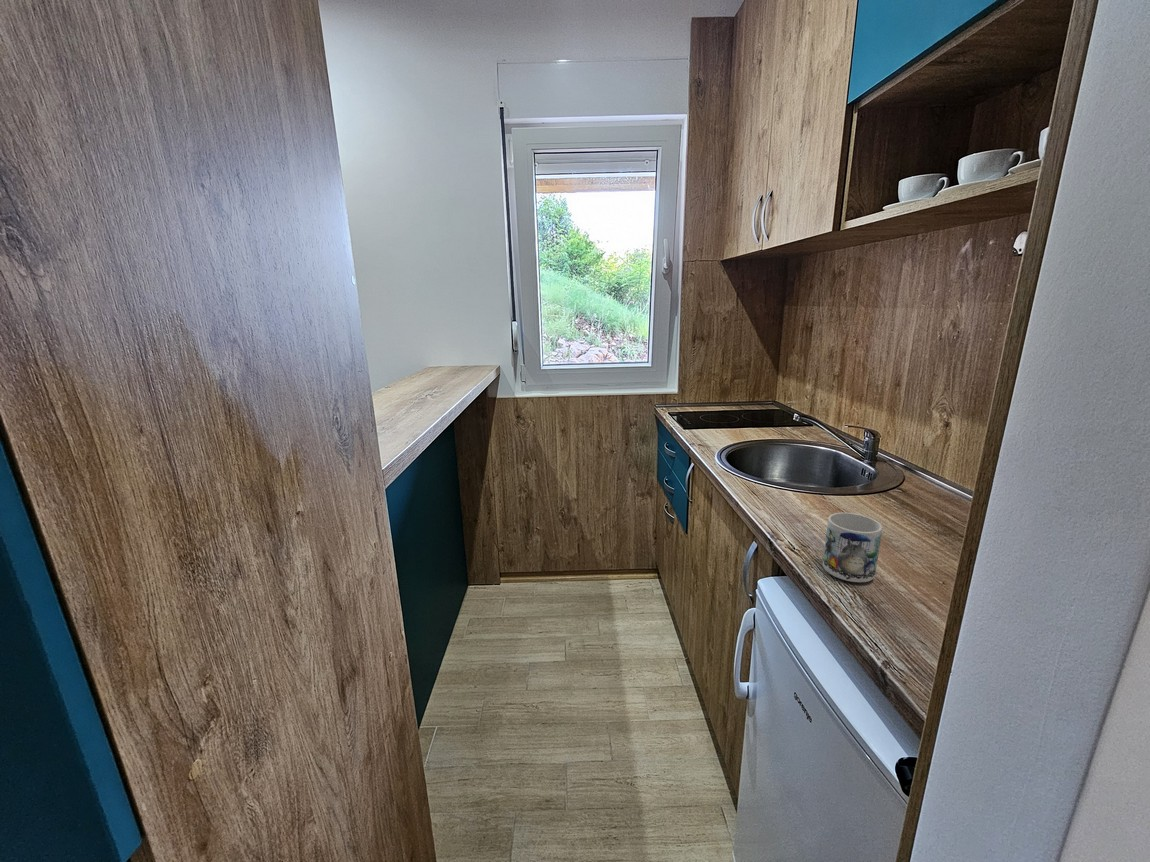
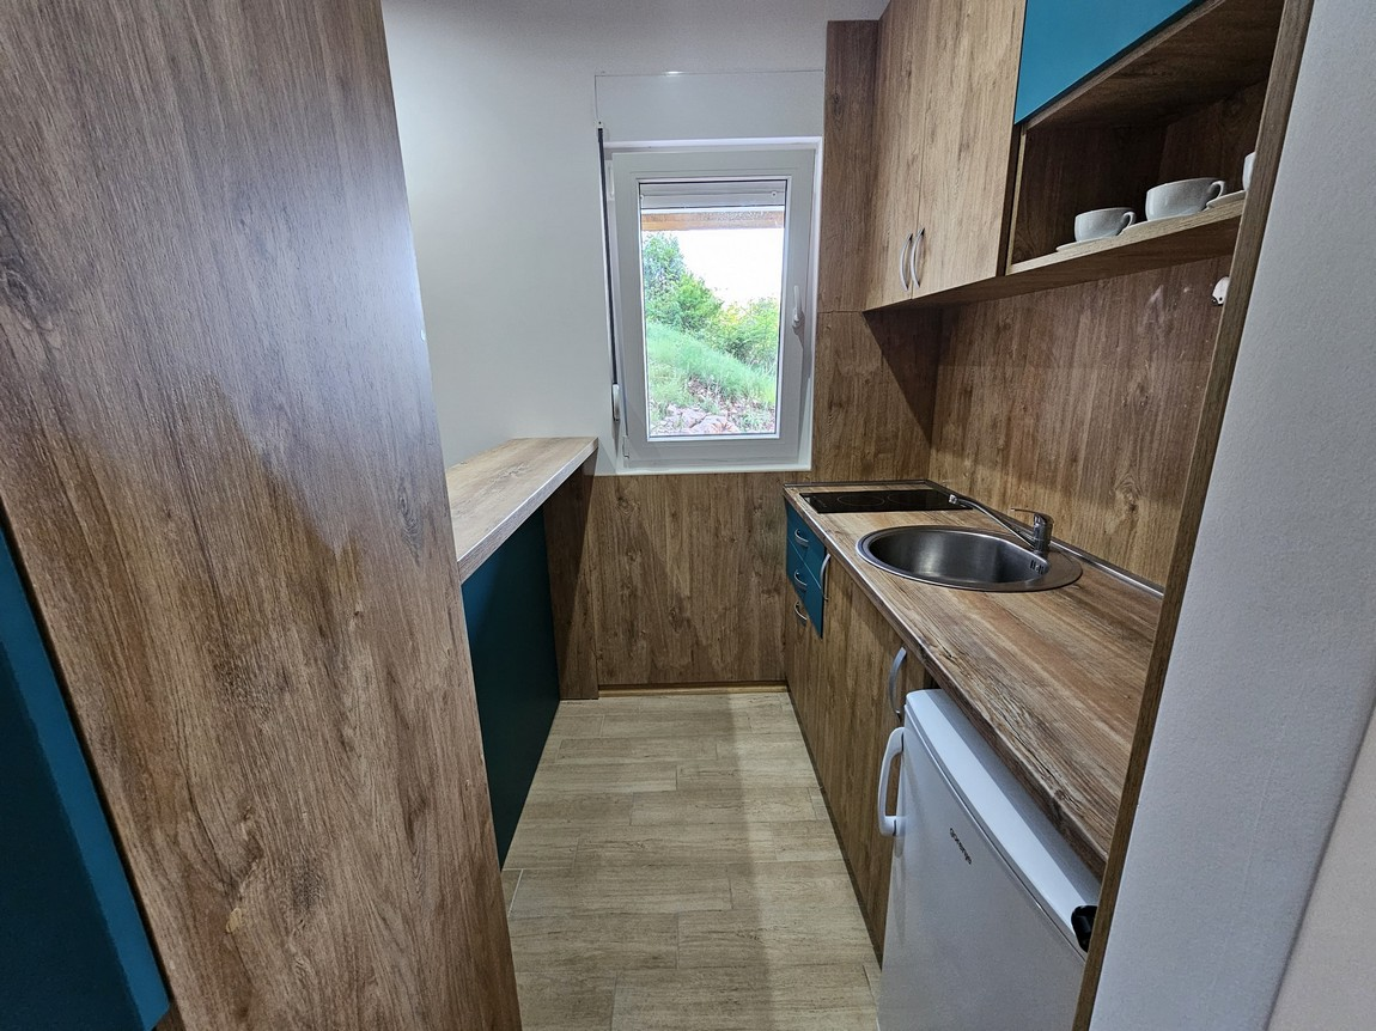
- mug (850, 543)
